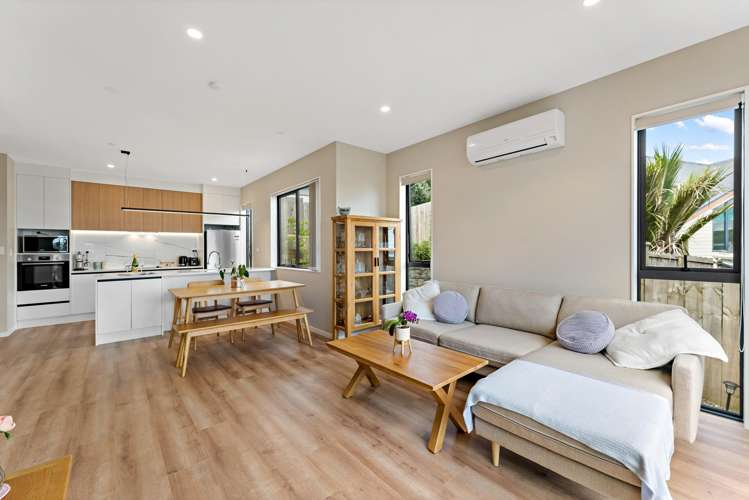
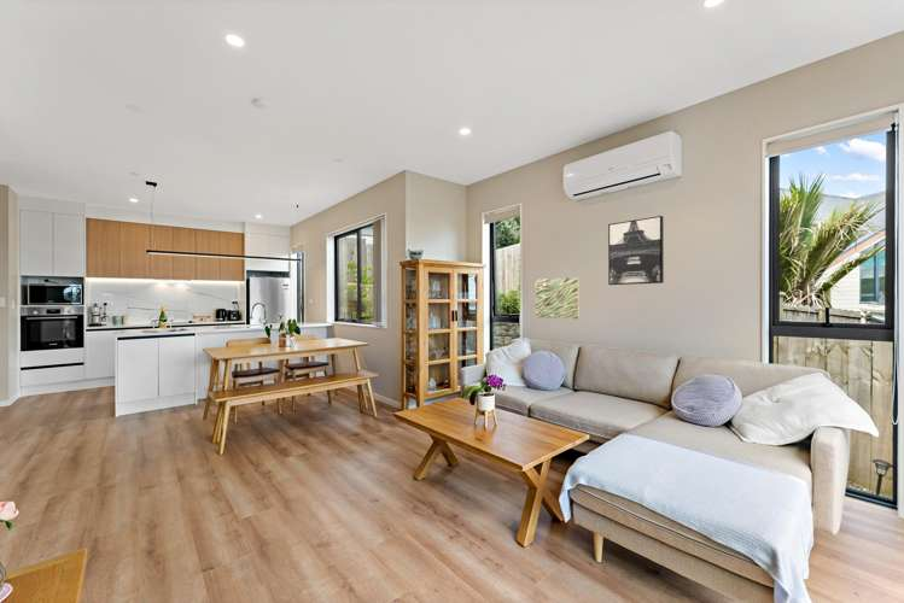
+ wall art (634, 252)
+ wall art (555, 298)
